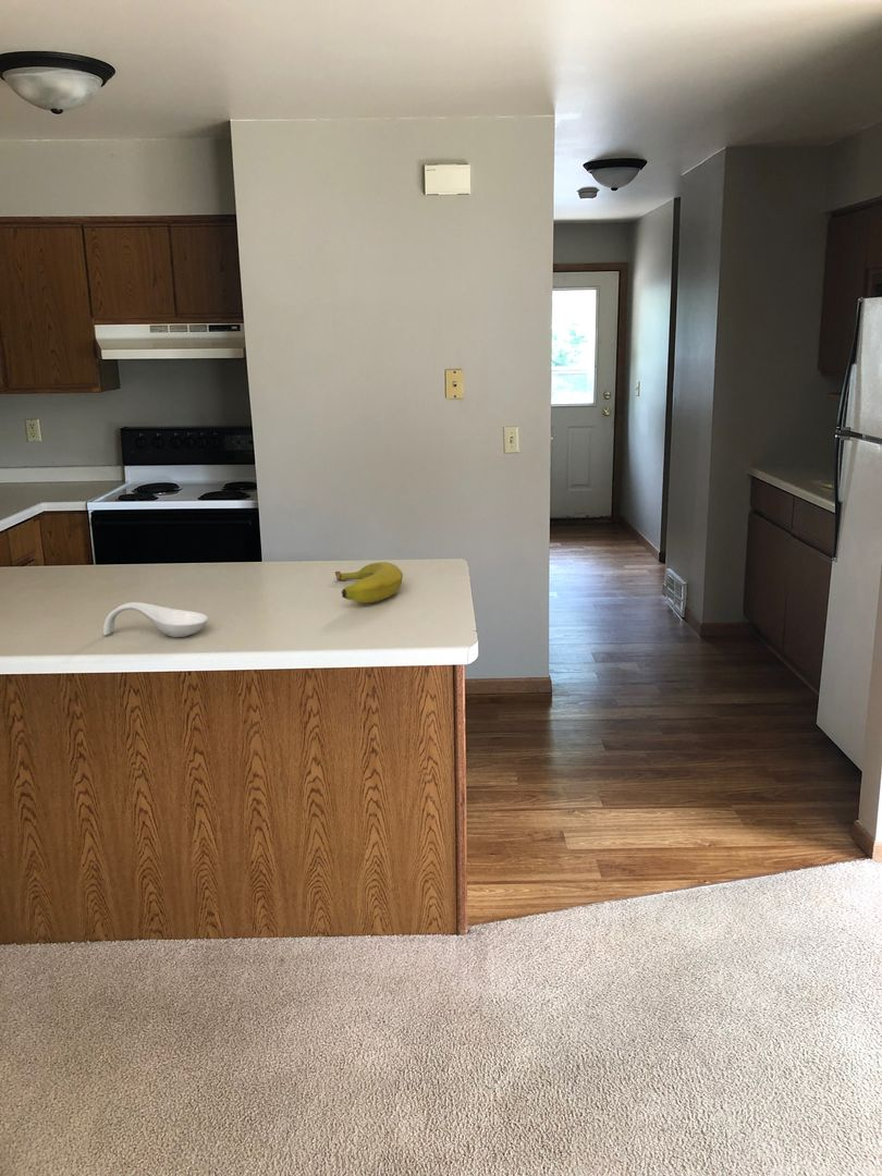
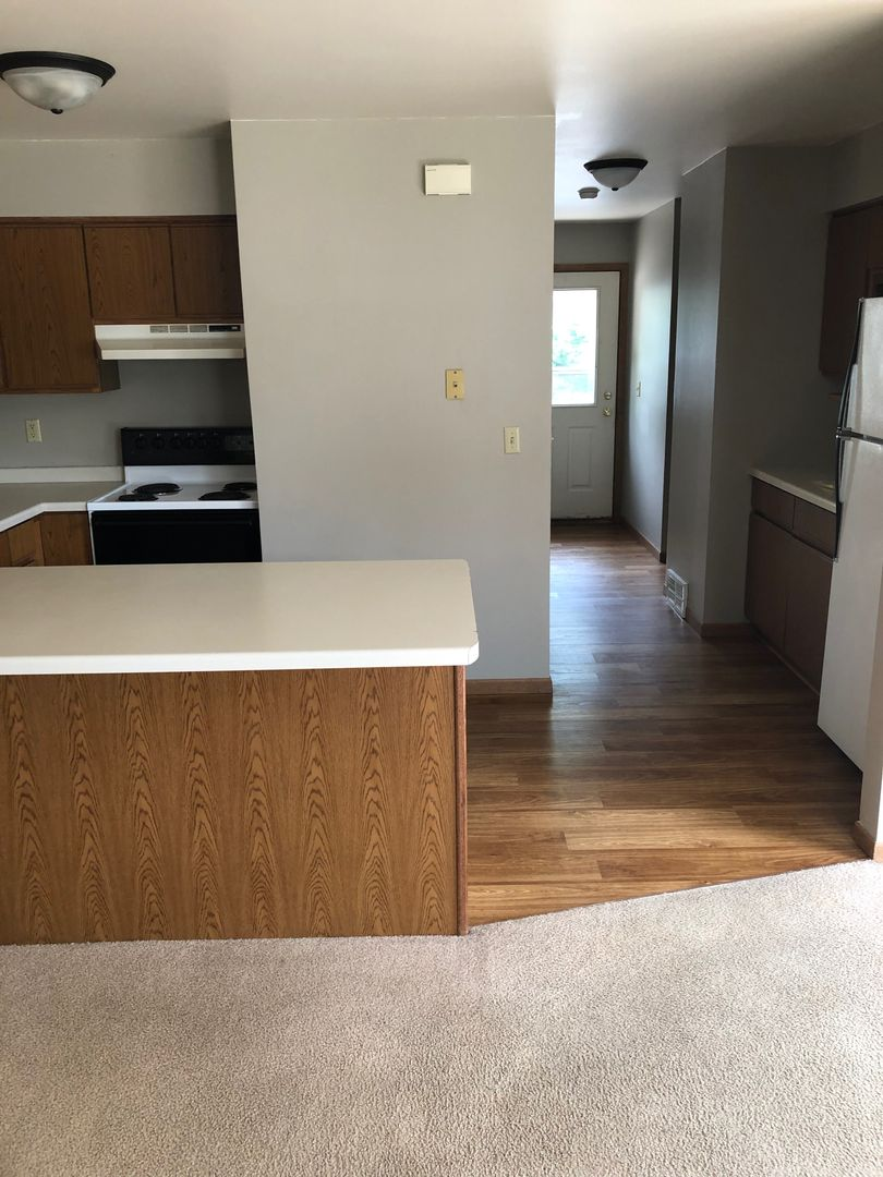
- banana (364, 580)
- spoon rest (156, 618)
